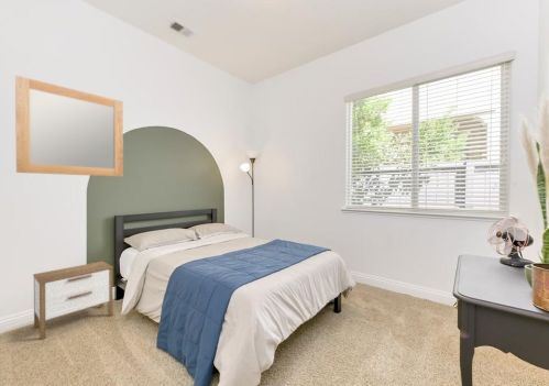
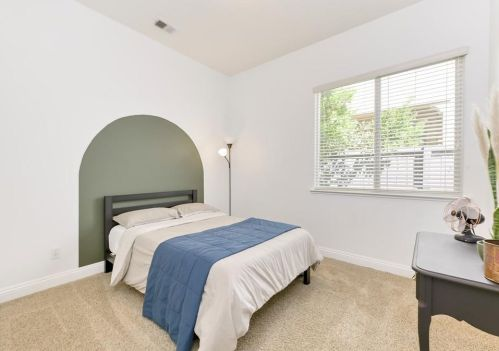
- home mirror (76, 132)
- nightstand (75, 295)
